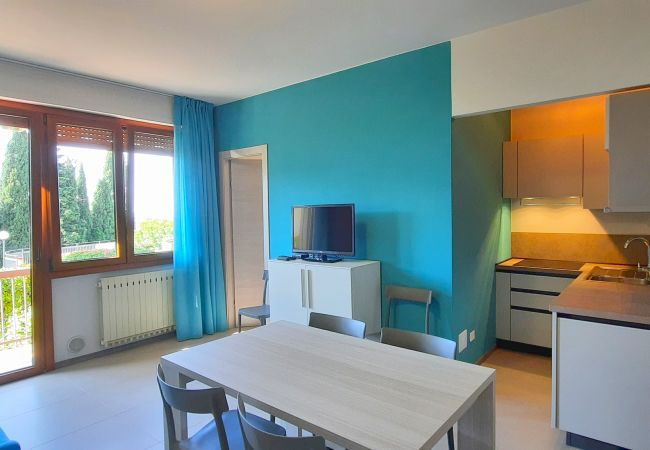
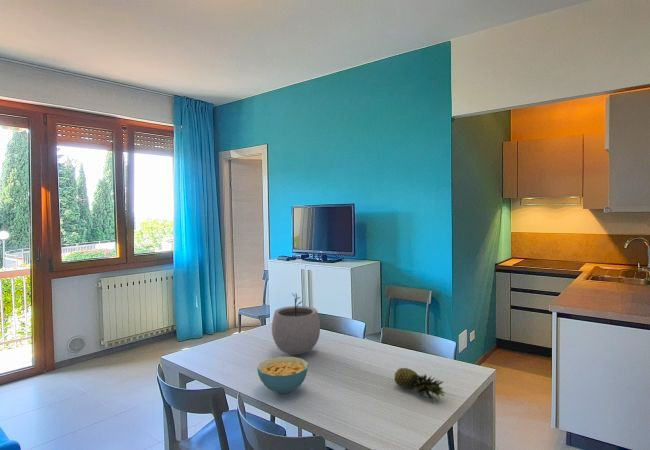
+ plant pot (296, 322)
+ fruit (418, 382)
+ cereal bowl (283, 377)
